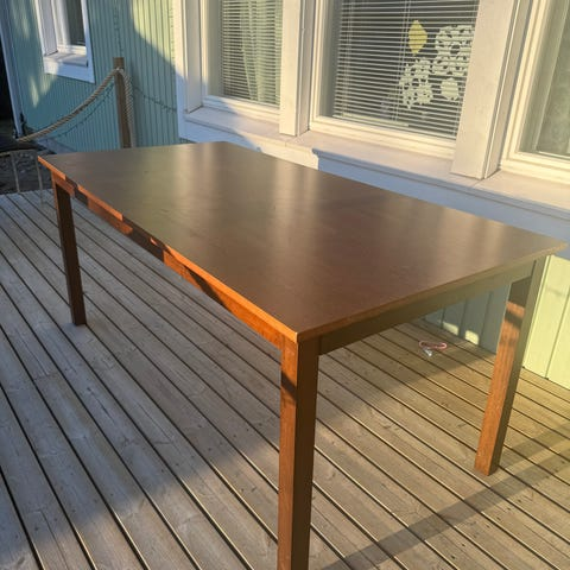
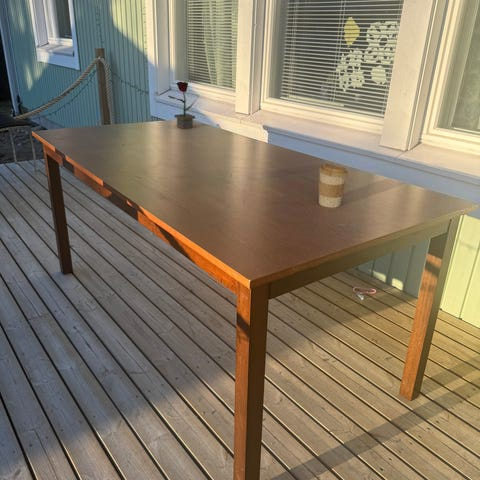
+ potted flower (184, 105)
+ coffee cup (331, 184)
